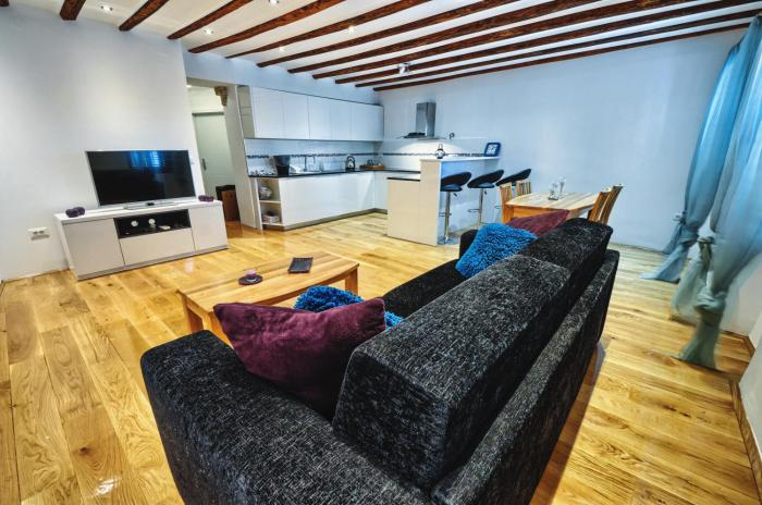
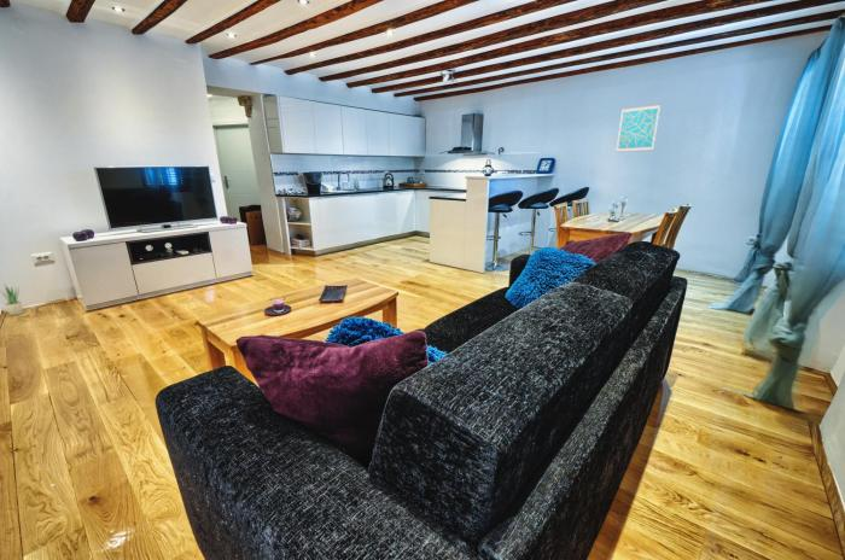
+ wall art (636, 129)
+ potted plant (12, 298)
